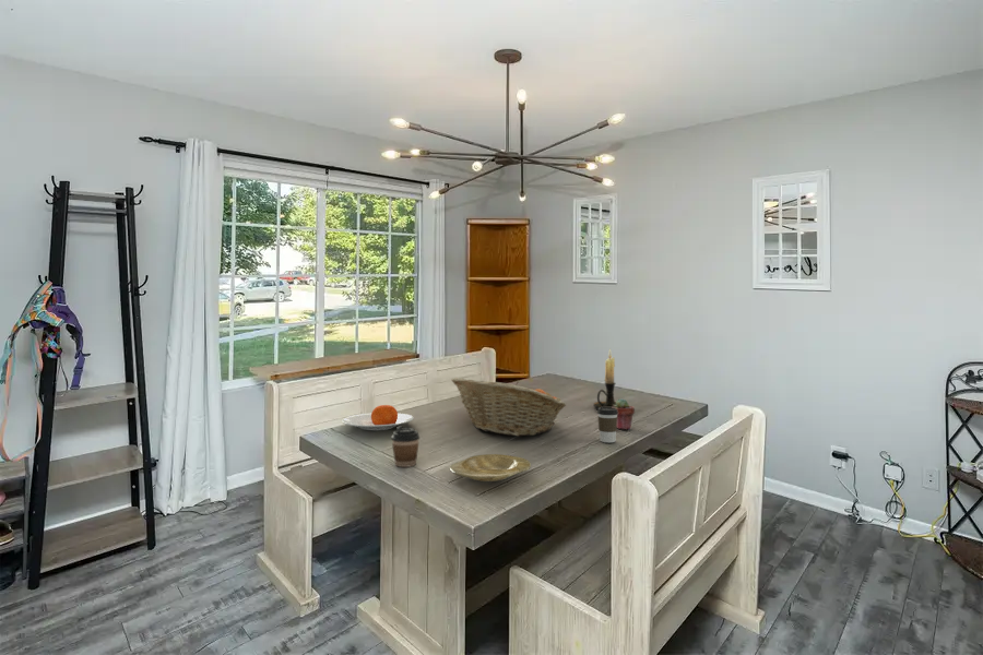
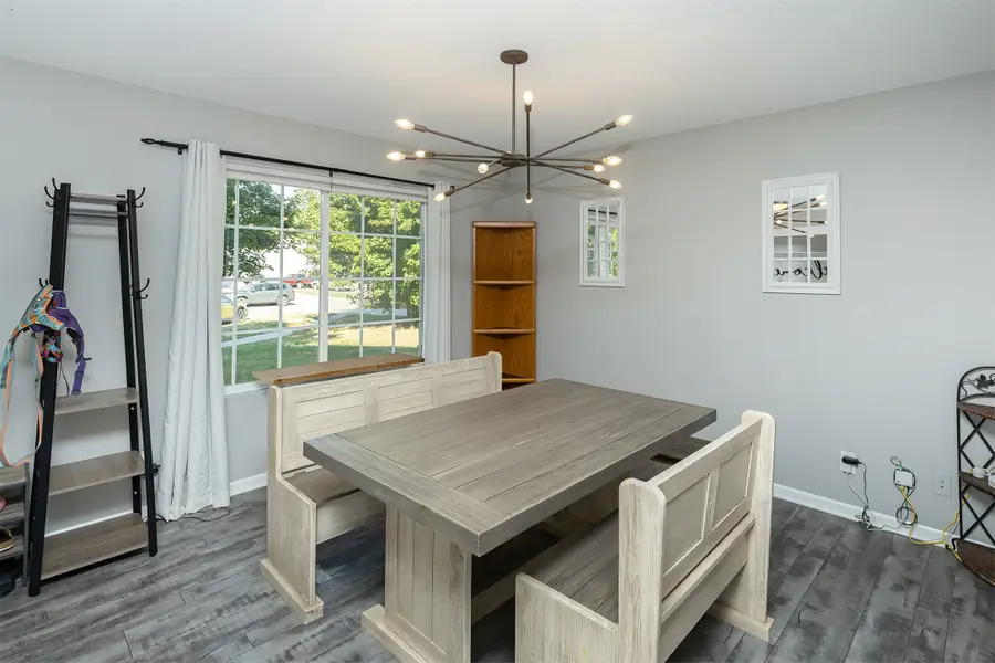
- coffee cup (607, 425)
- potted succulent (623, 413)
- plate (378, 416)
- coffee cup (405, 445)
- fruit basket (507, 402)
- plate (490, 469)
- candle holder (607, 379)
